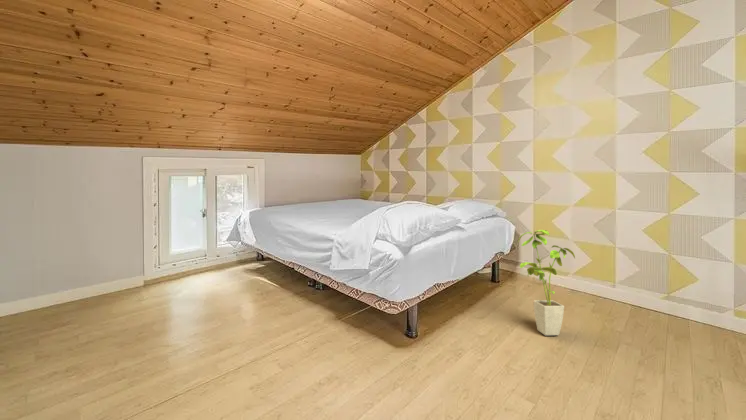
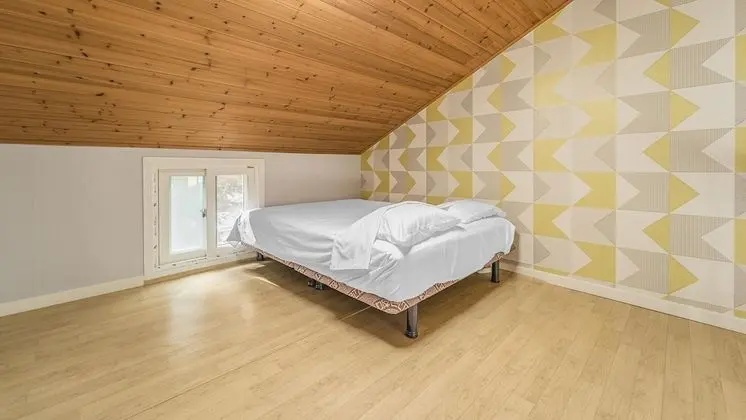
- house plant (539, 279)
